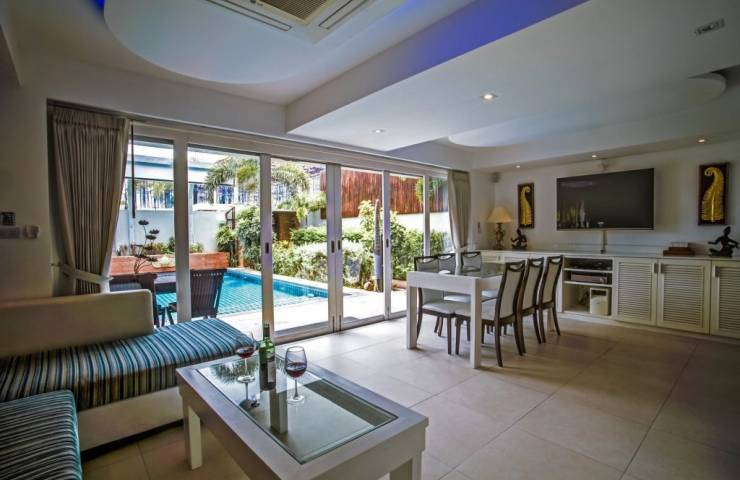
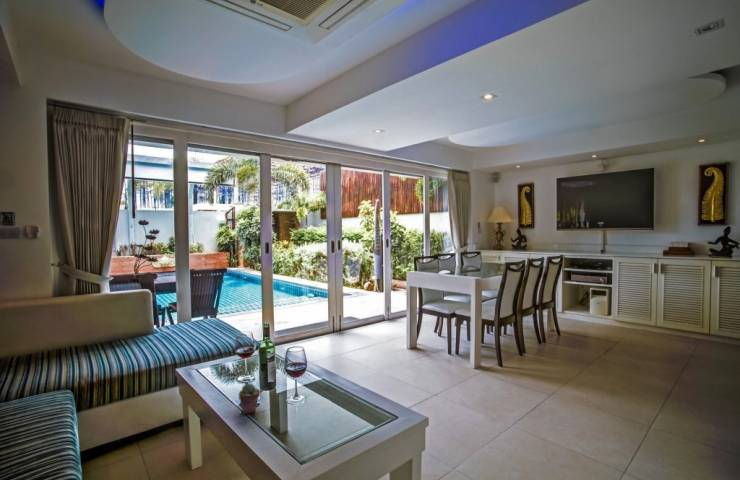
+ potted succulent (249, 397)
